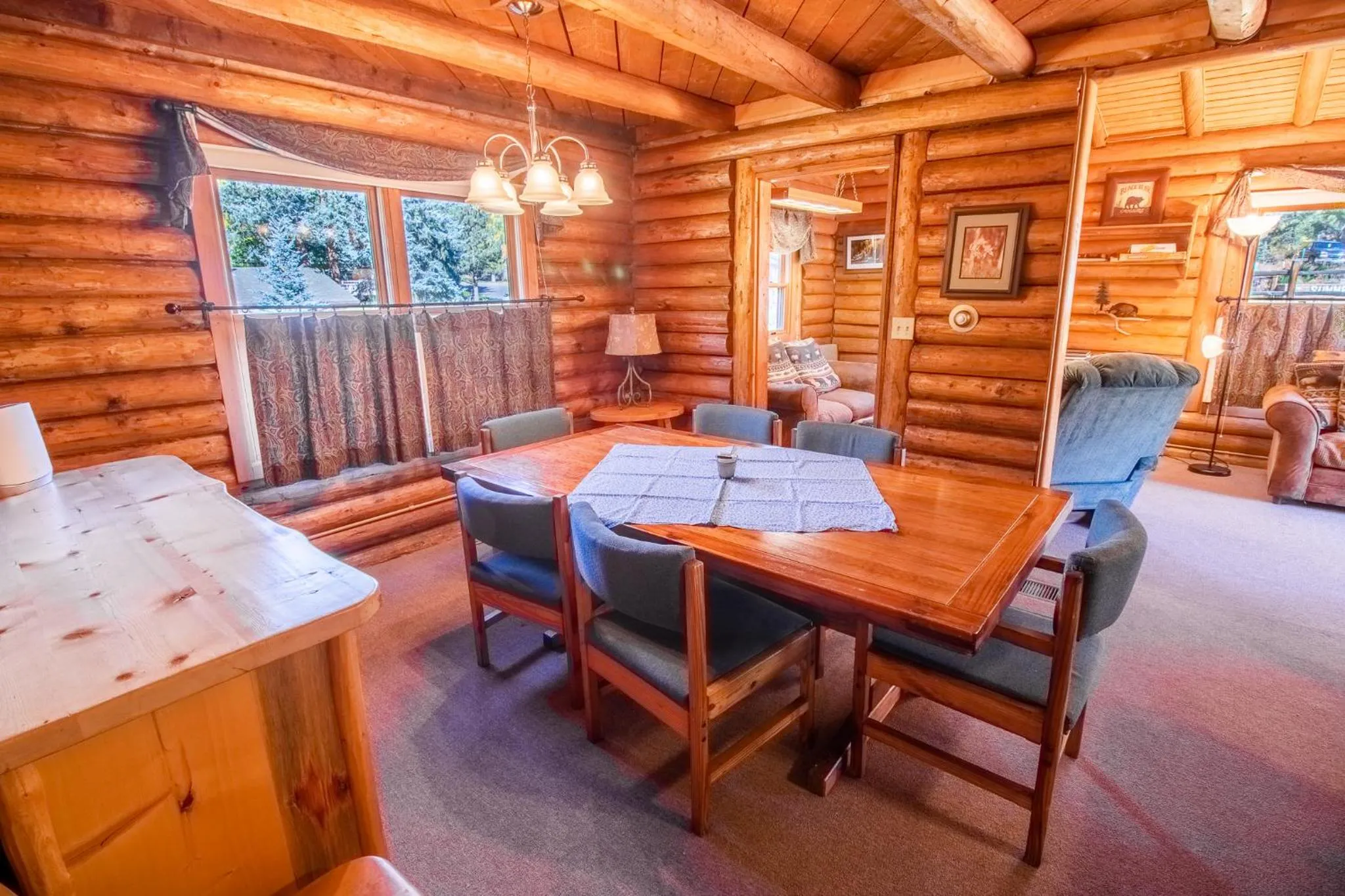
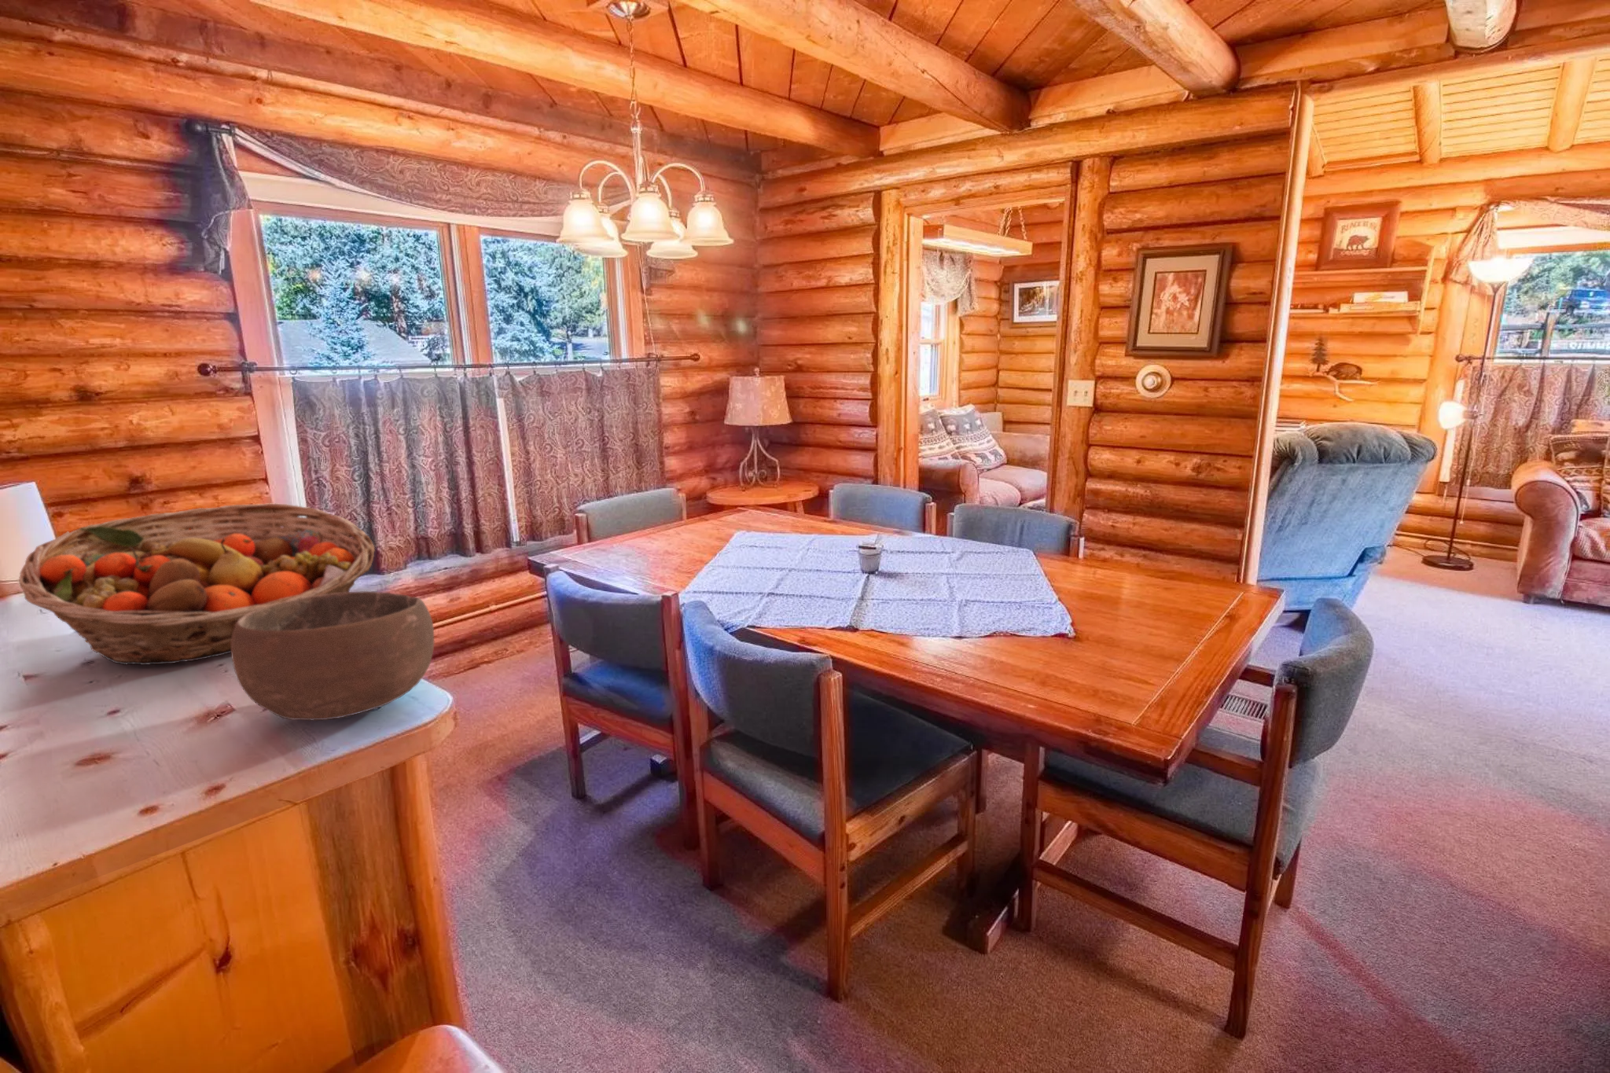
+ bowl (341, 656)
+ fruit basket (219, 576)
